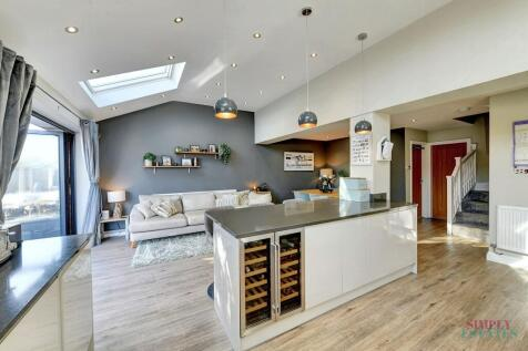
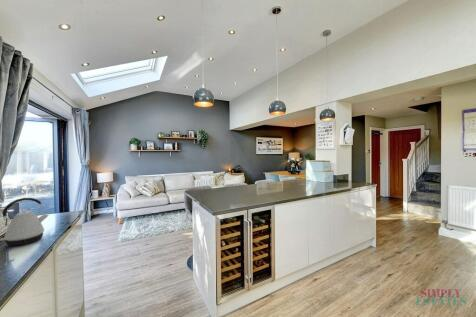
+ kettle (25, 219)
